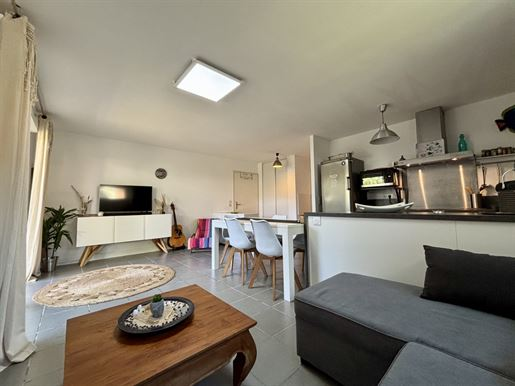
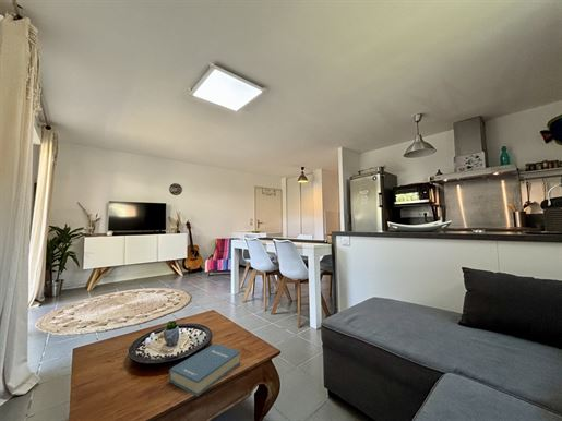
+ hardback book (206, 365)
